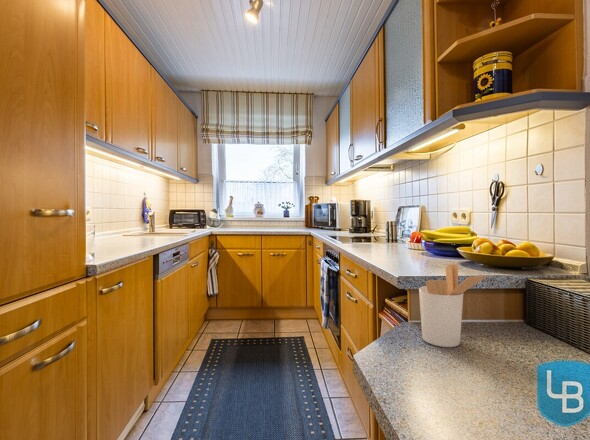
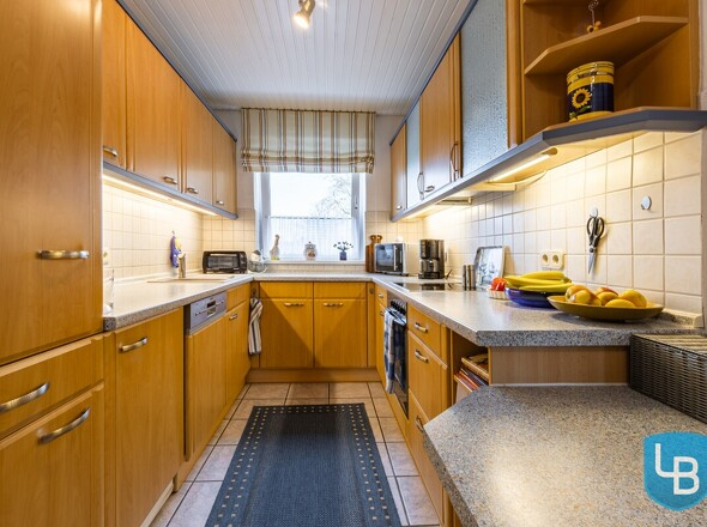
- utensil holder (451, 305)
